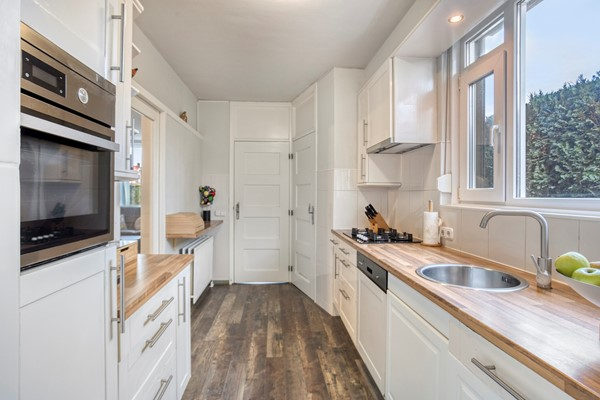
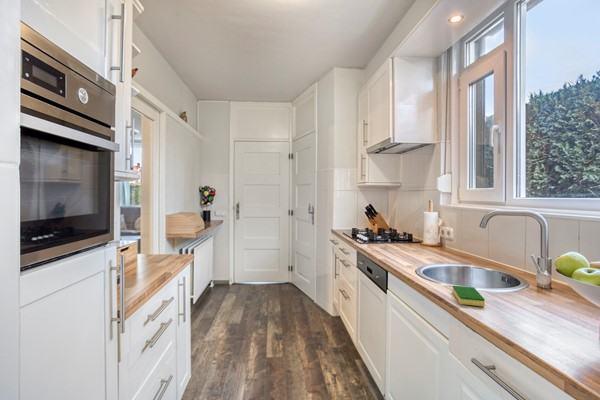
+ dish sponge (467, 295)
